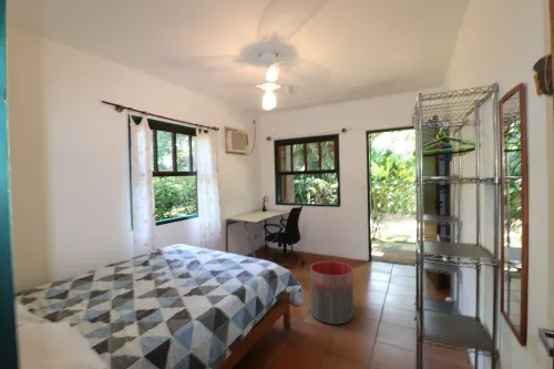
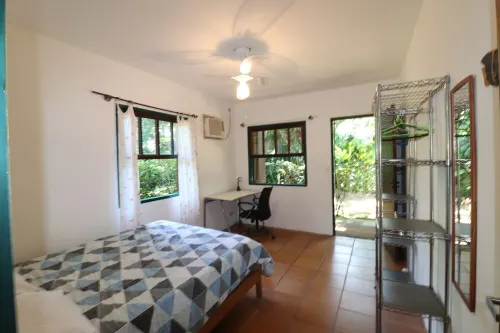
- trash can (331, 290)
